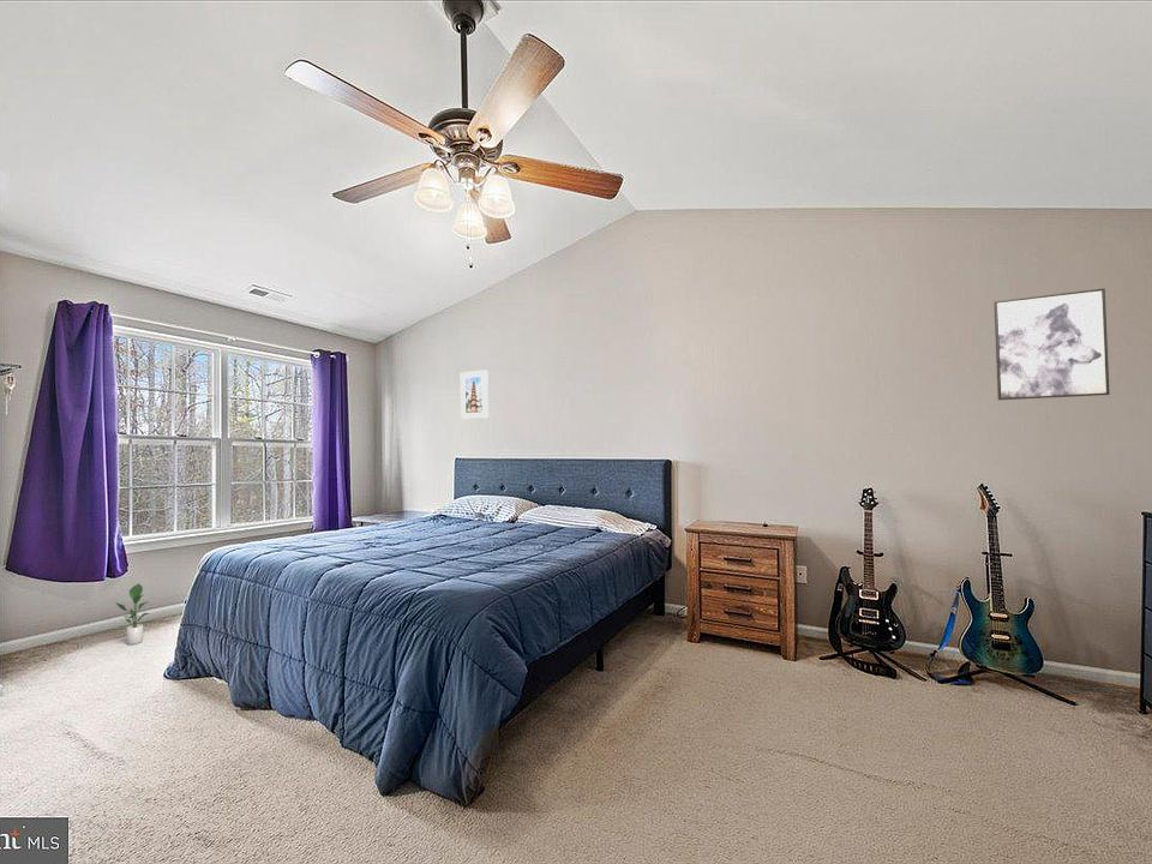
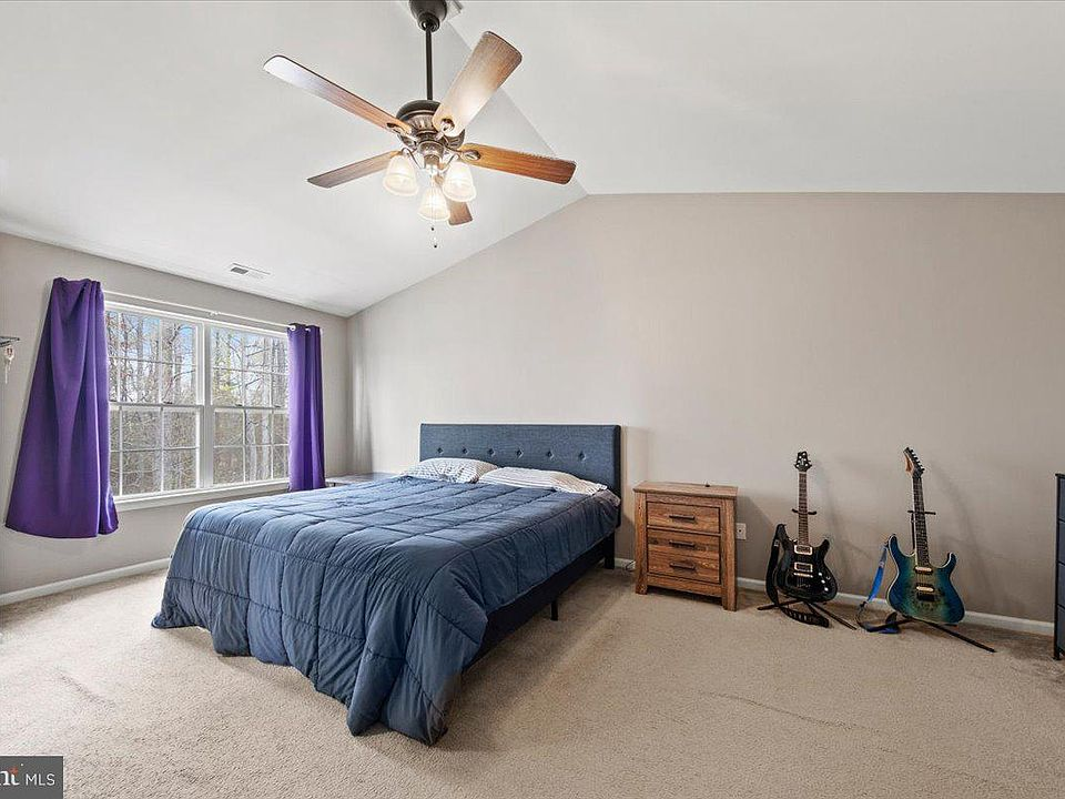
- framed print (474, 395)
- potted plant (132, 614)
- wall art (1049, 346)
